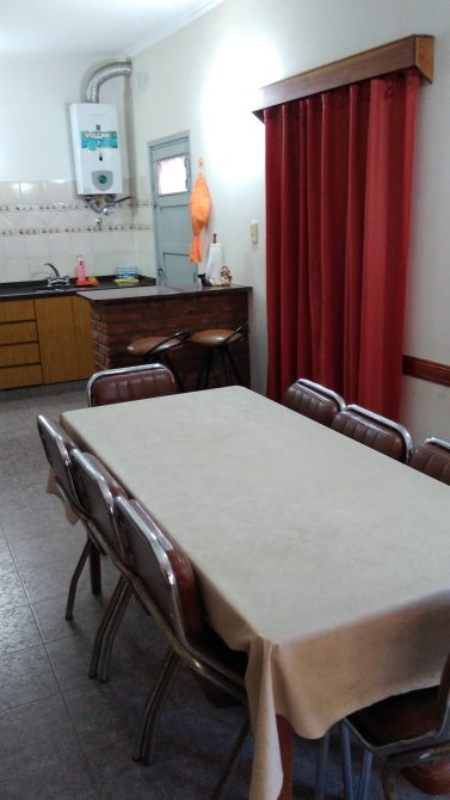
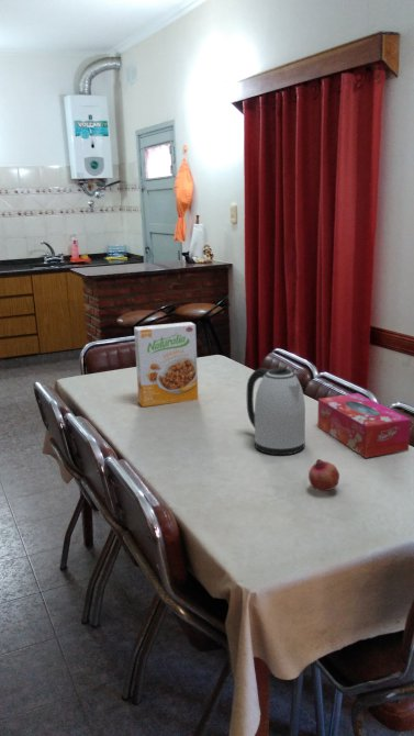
+ cereal box (166, 364)
+ fruit (323, 473)
+ tissue box (360, 423)
+ kettle (272, 405)
